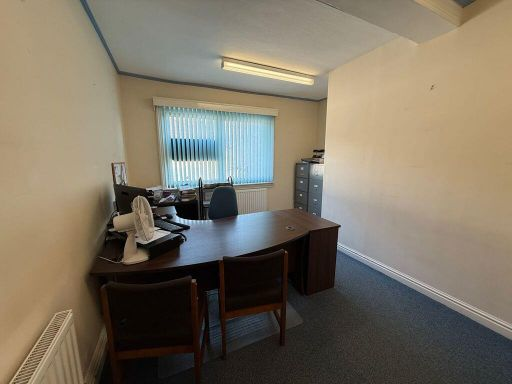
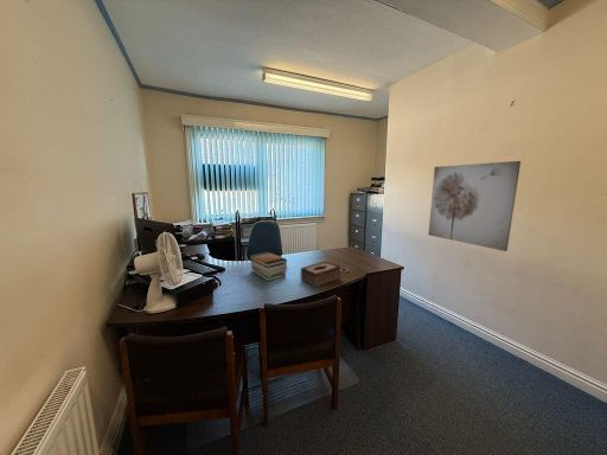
+ book stack (268, 265)
+ tissue box (320, 273)
+ wall art (466, 204)
